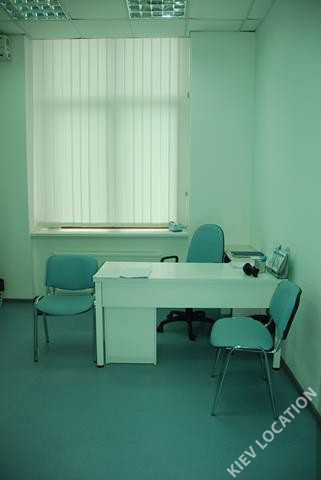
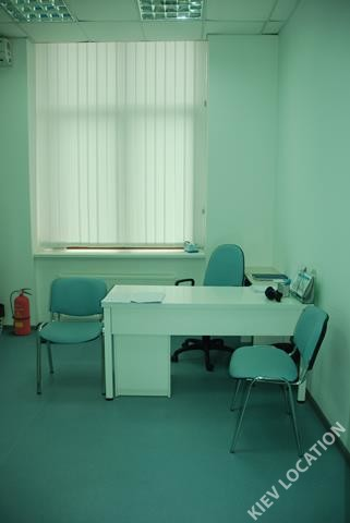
+ fire extinguisher (21, 311)
